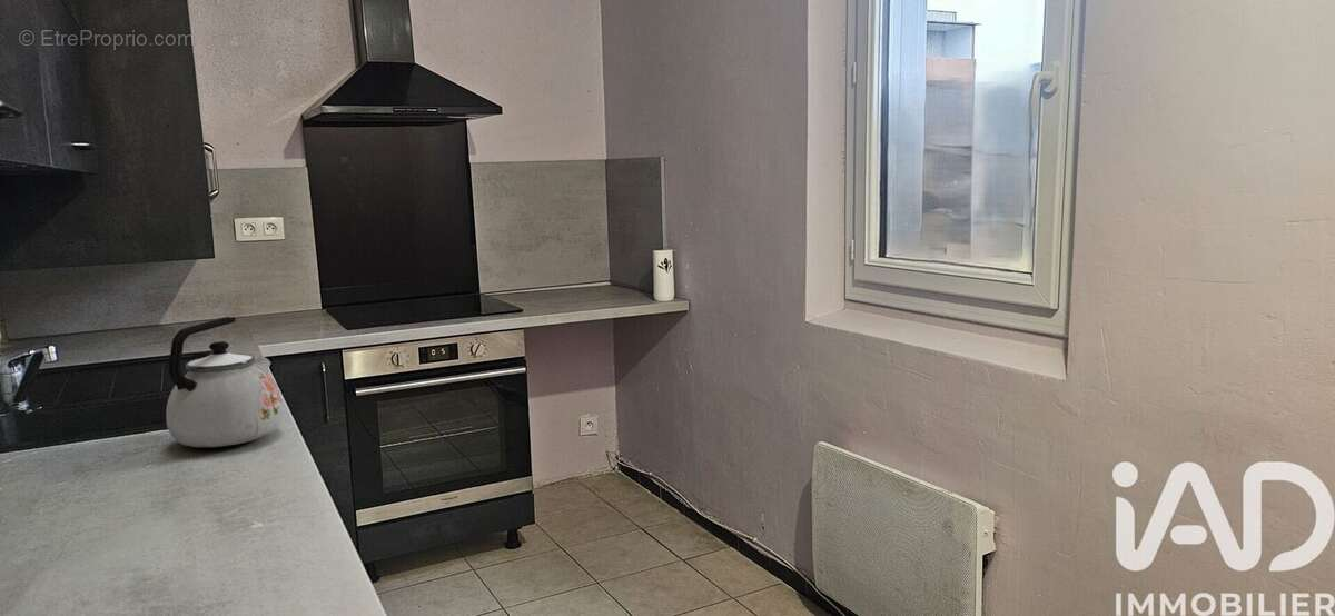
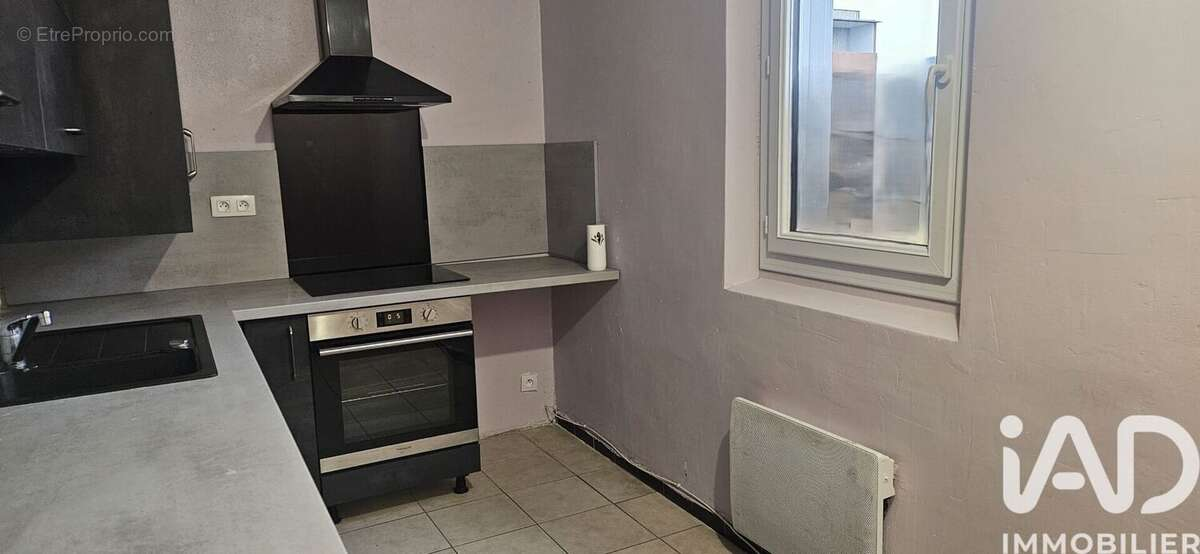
- kettle (222, 379)
